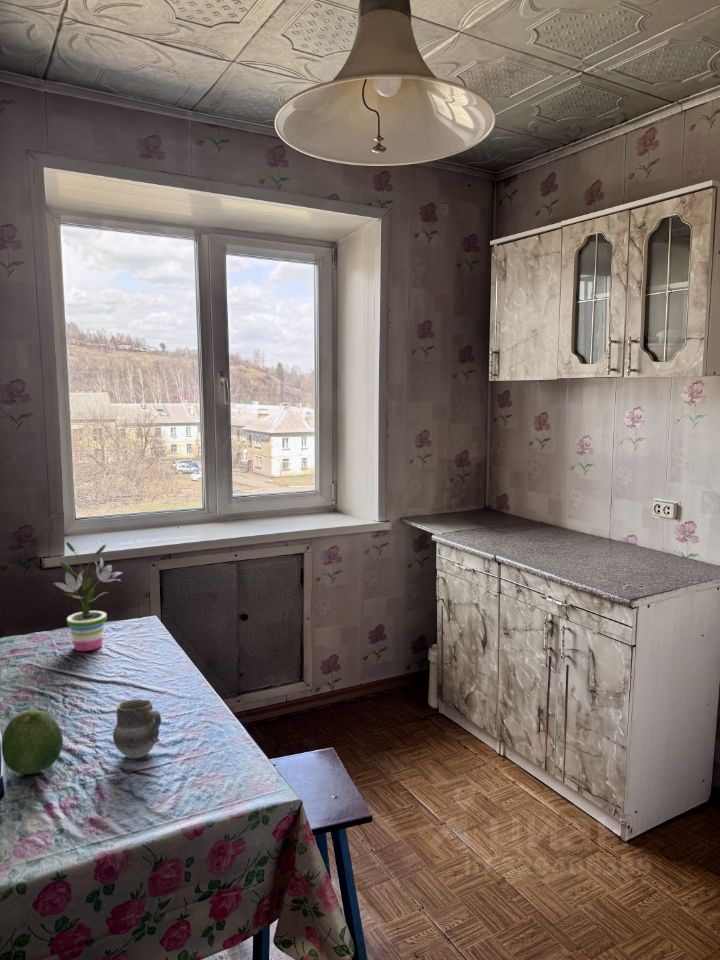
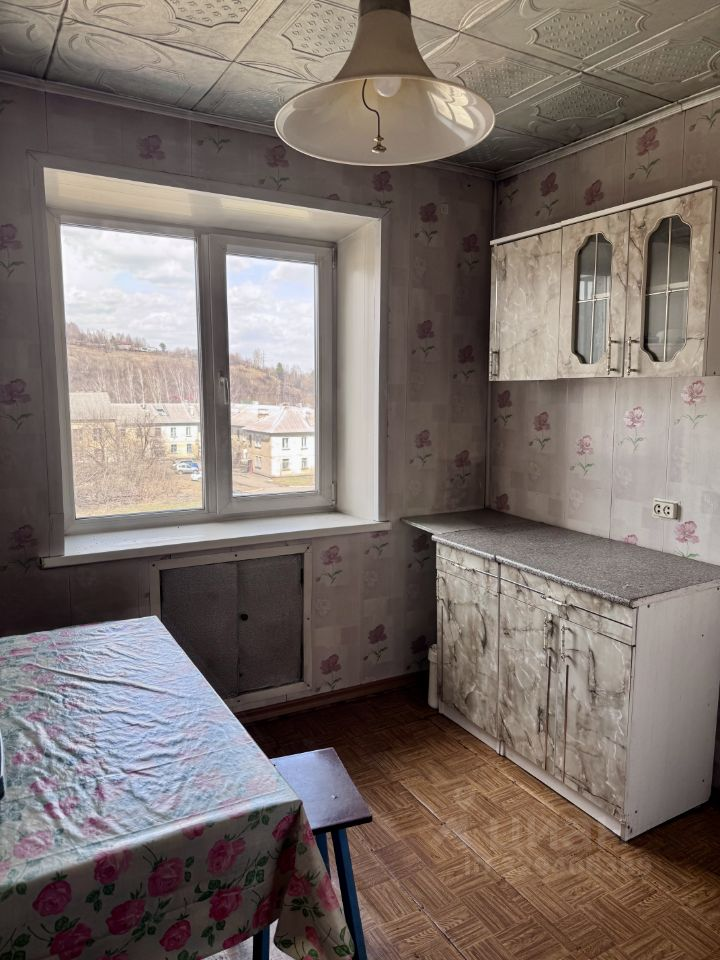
- cup (139, 728)
- fruit (32, 739)
- potted plant (89, 590)
